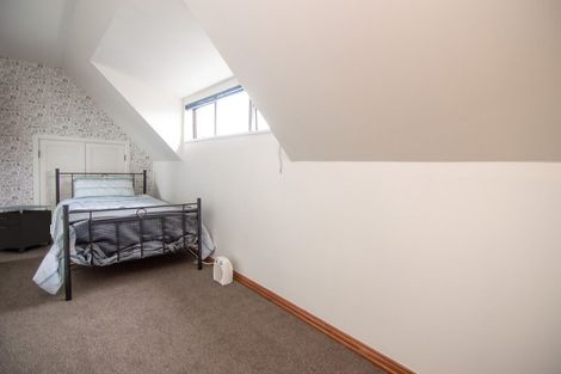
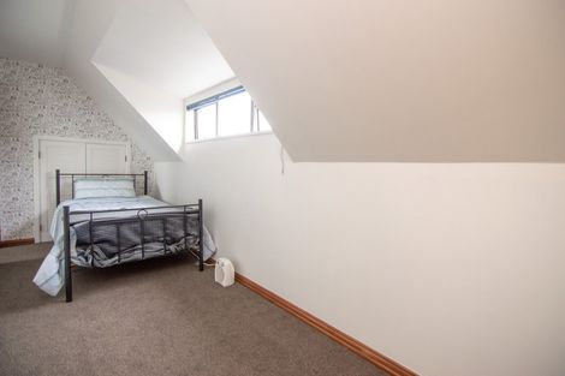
- nightstand (21, 227)
